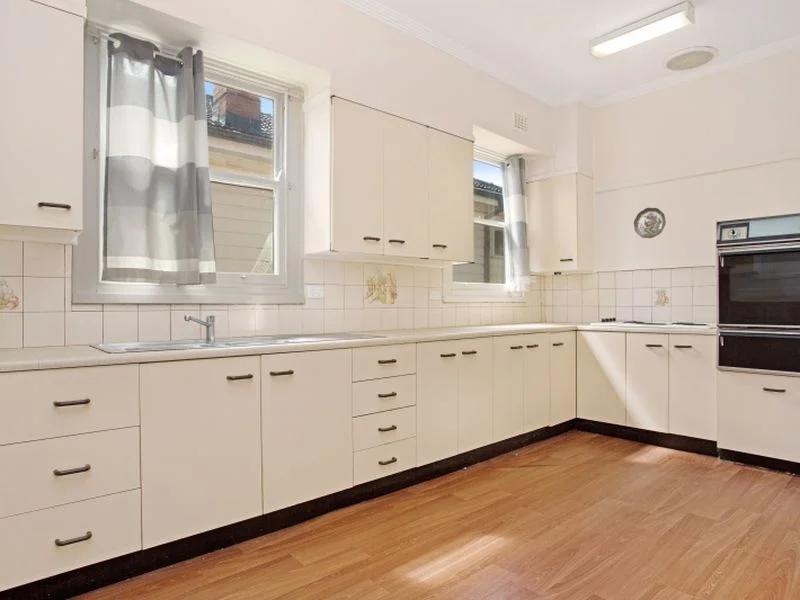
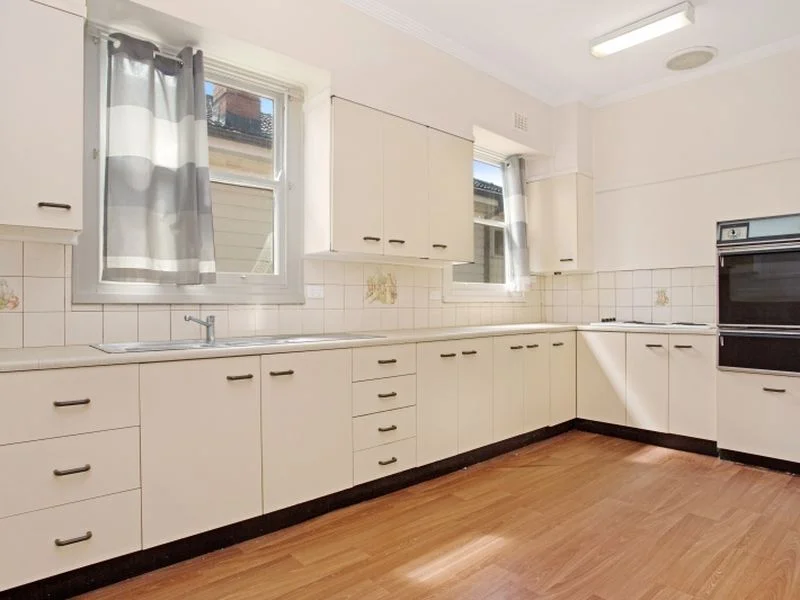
- decorative plate (649, 223)
